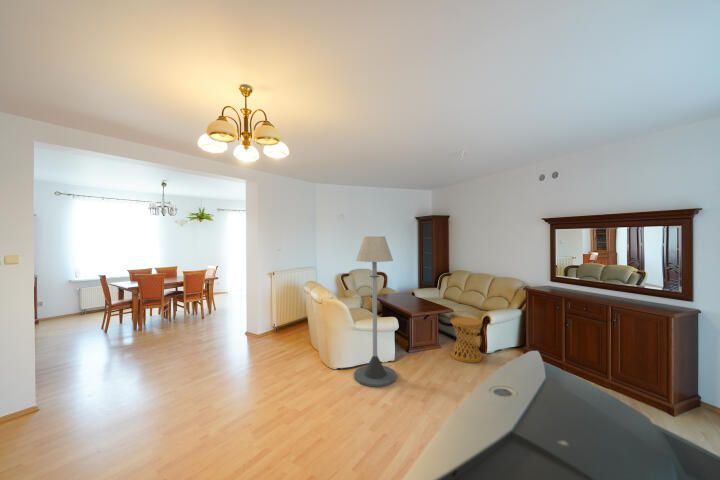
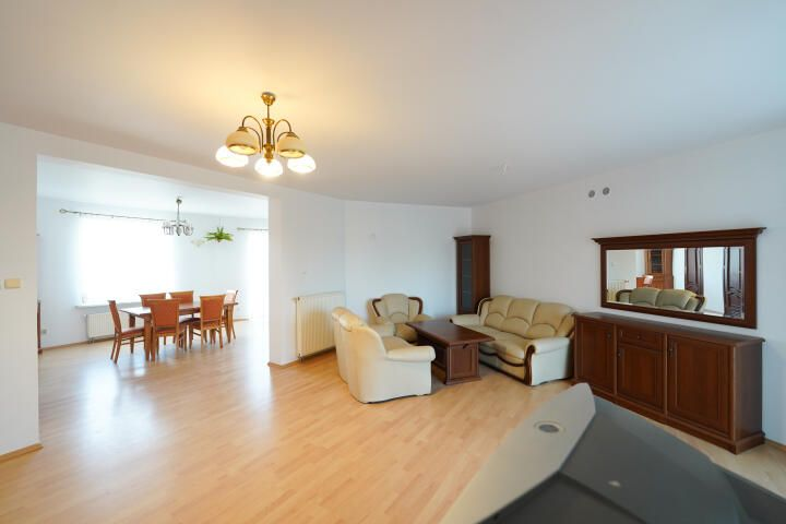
- side table (465, 338)
- floor lamp (374, 306)
